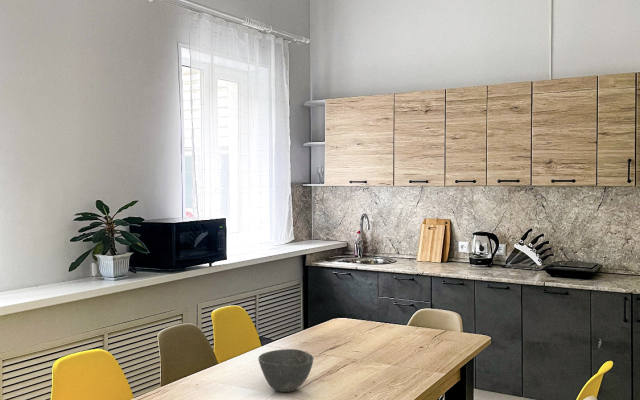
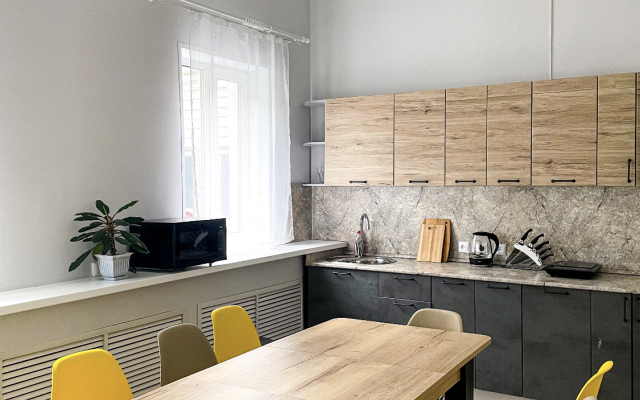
- bowl (286, 372)
